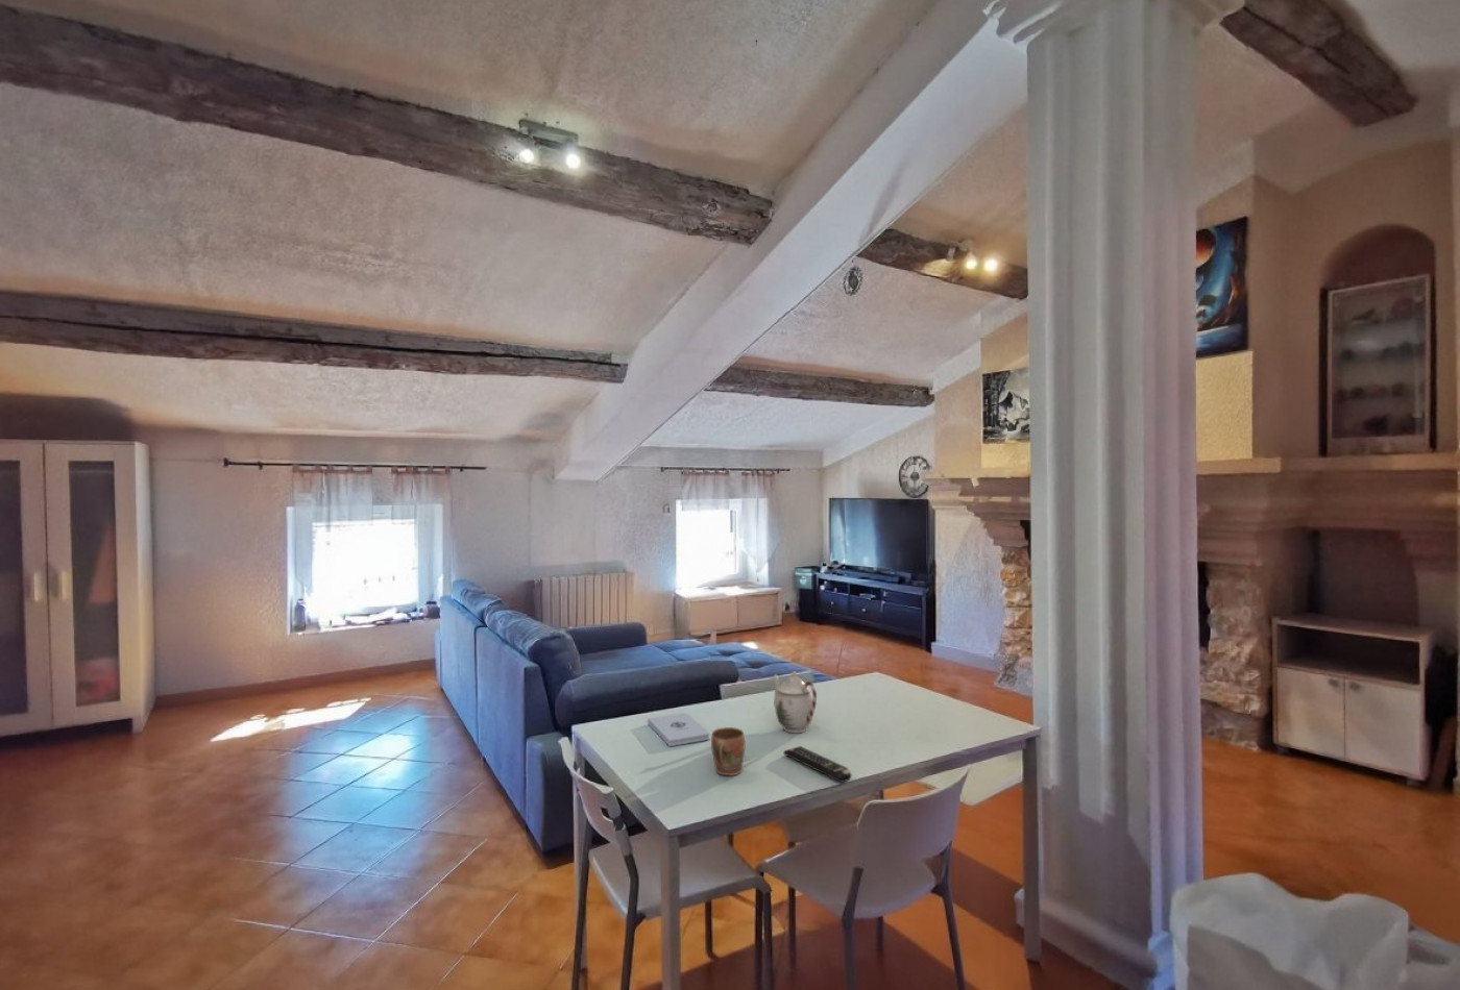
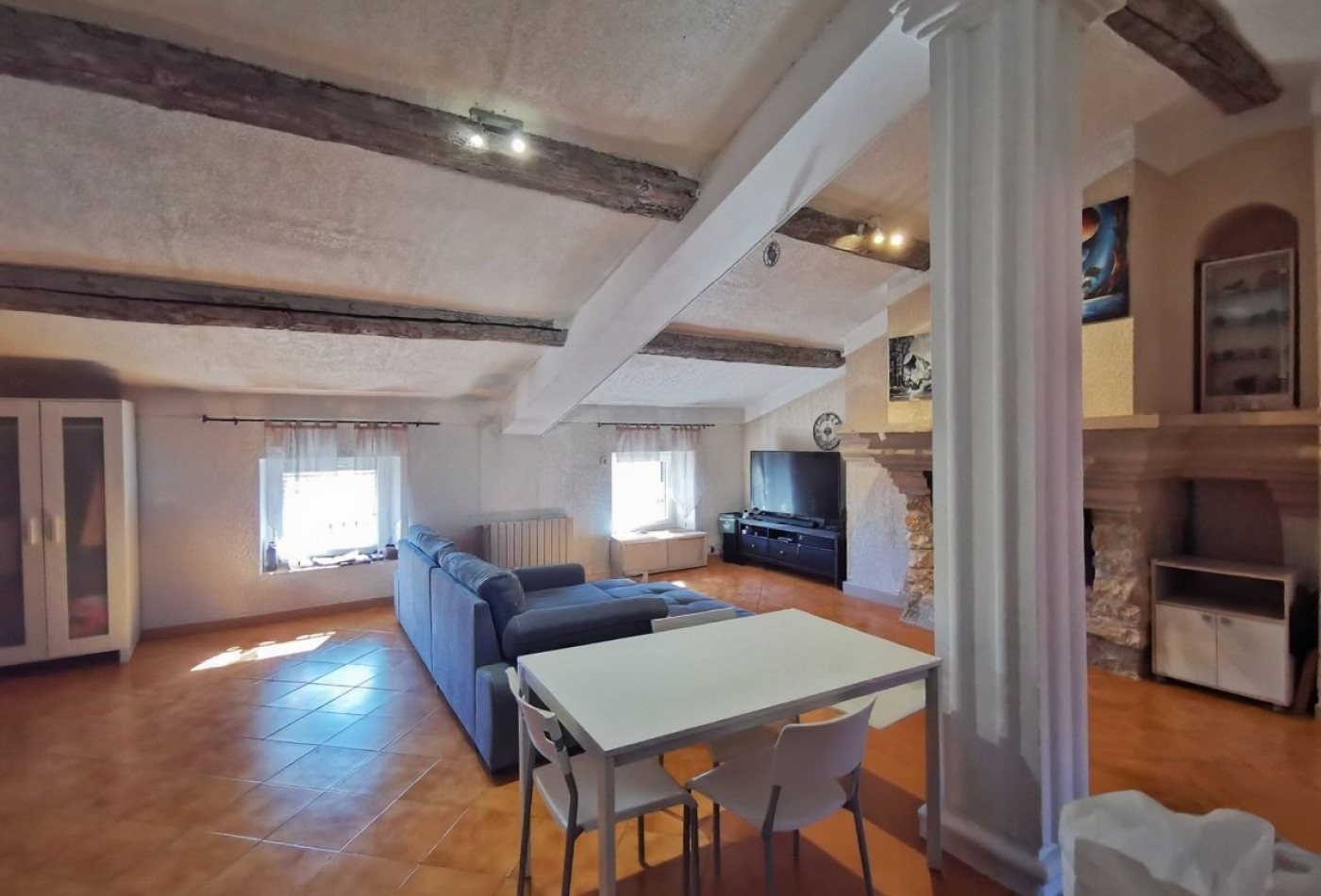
- teapot (794, 699)
- remote control (816, 761)
- notepad (678, 728)
- mug (726, 751)
